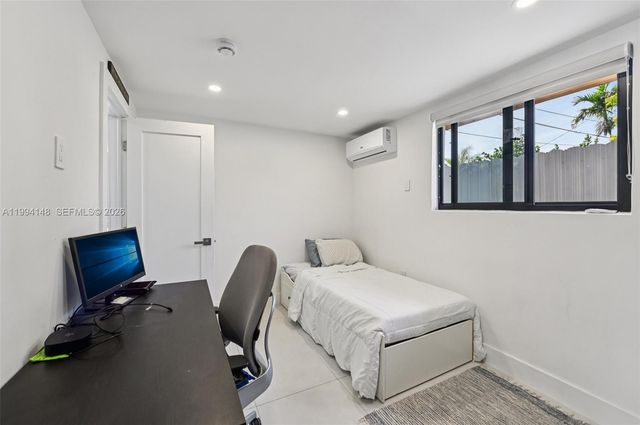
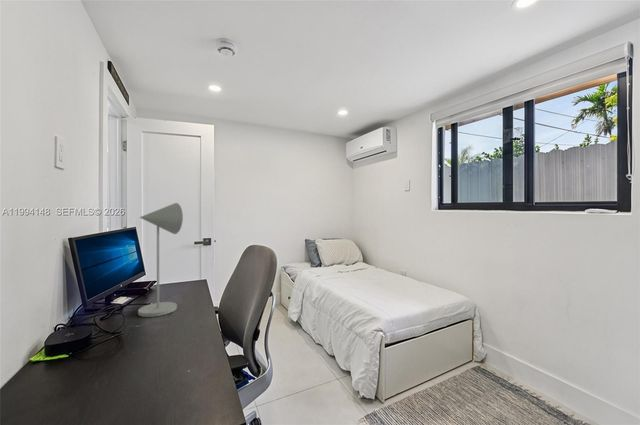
+ desk lamp (158, 256)
